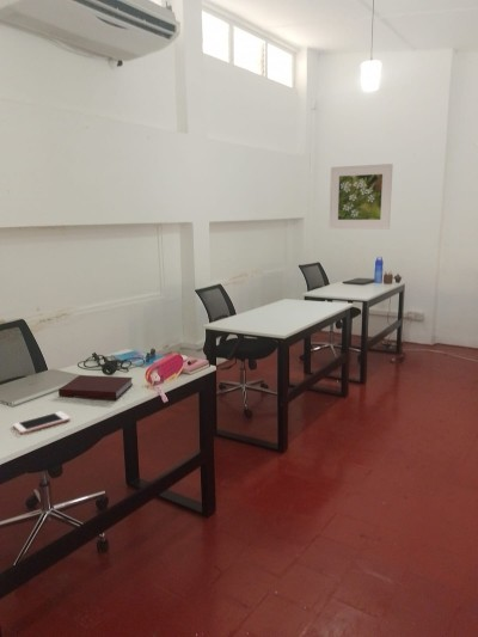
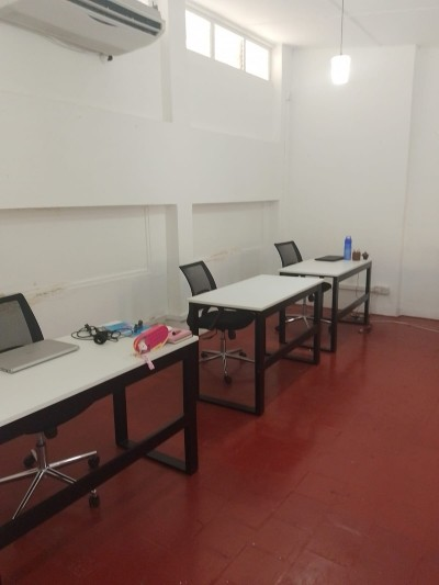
- cell phone (42, 422)
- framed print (360, 197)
- notebook (97, 386)
